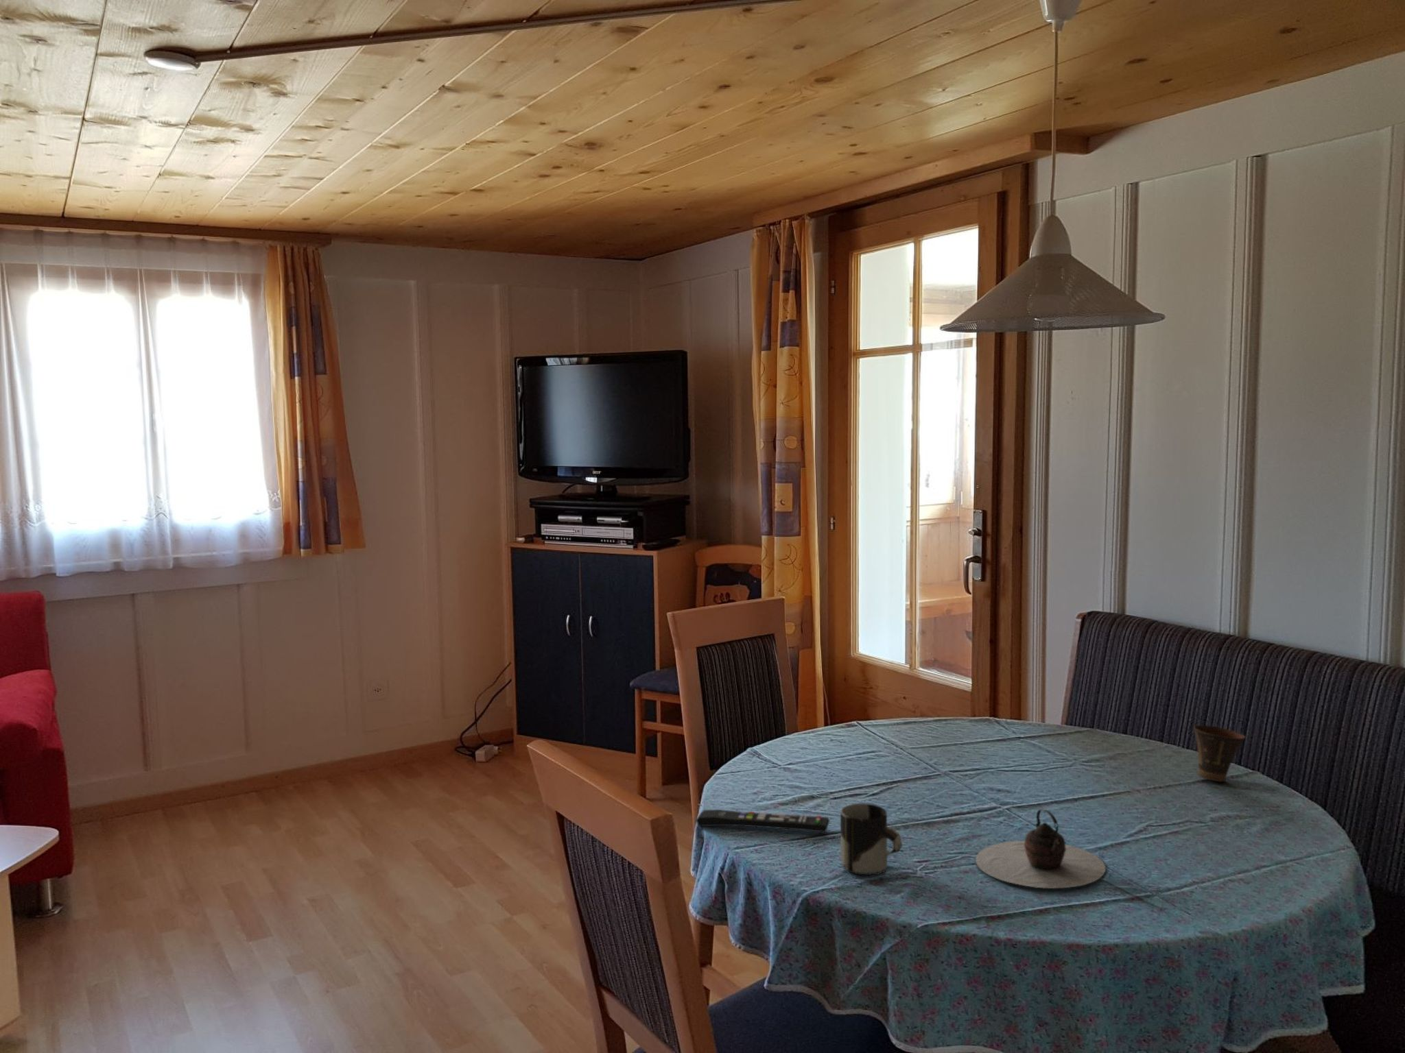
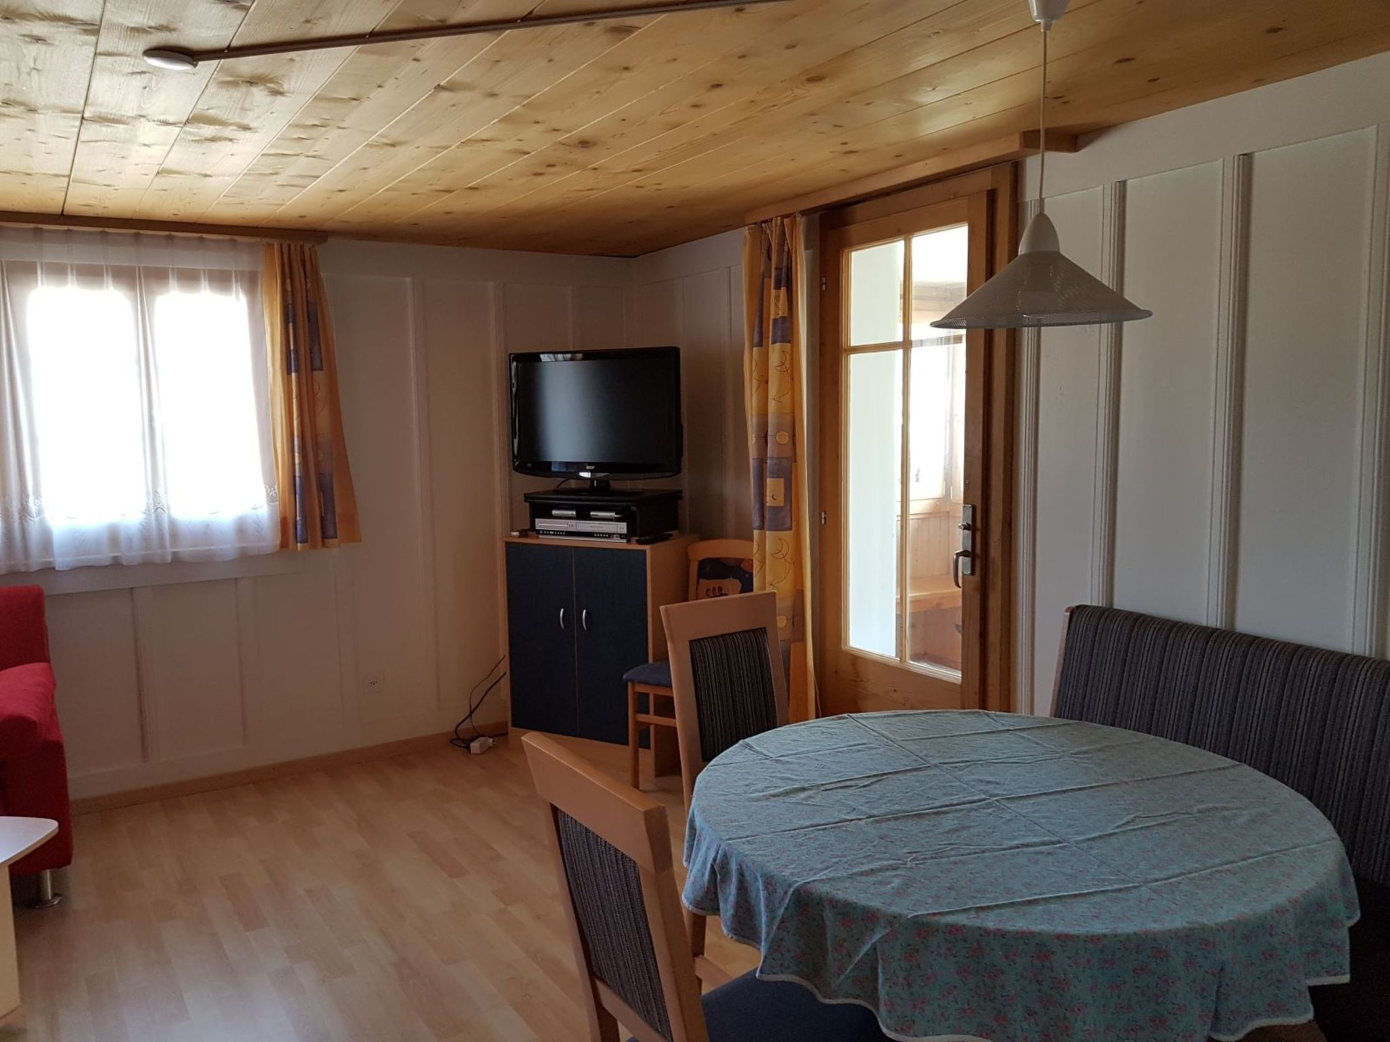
- remote control (762, 821)
- cup (1218, 753)
- cup (872, 841)
- teapot (1039, 836)
